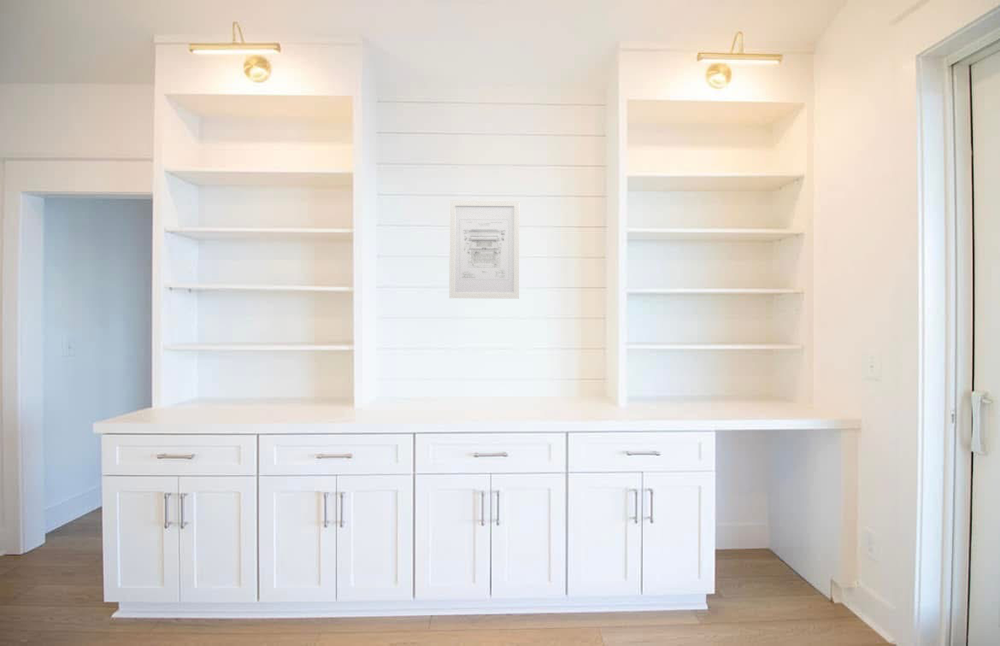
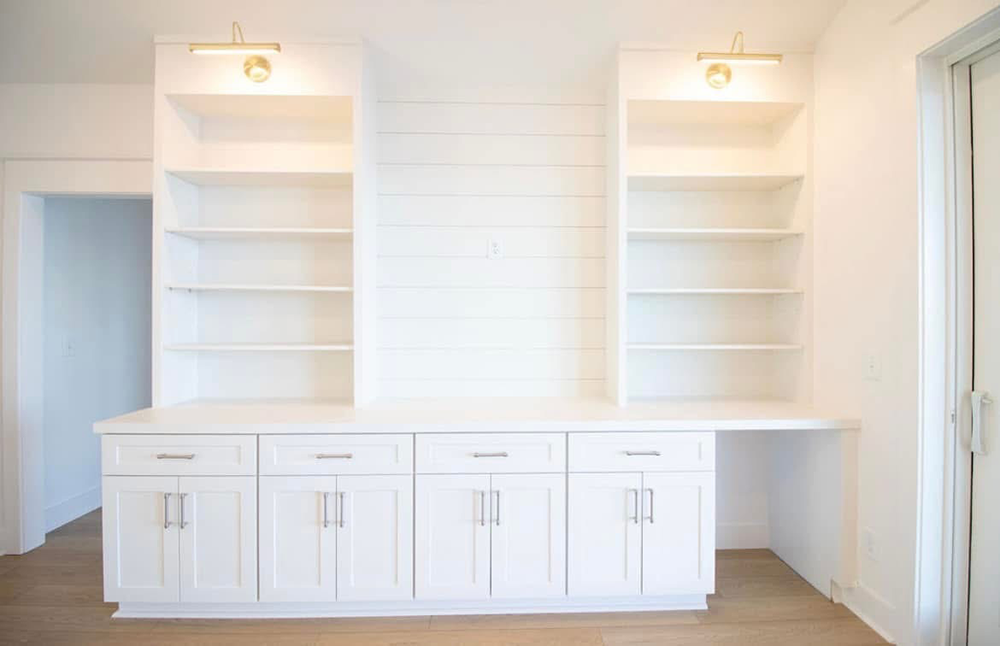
- wall art (484, 249)
